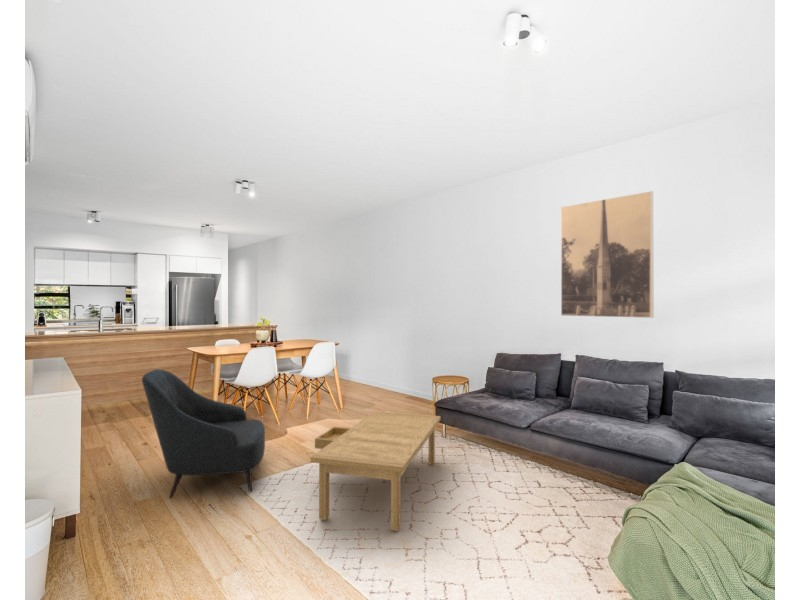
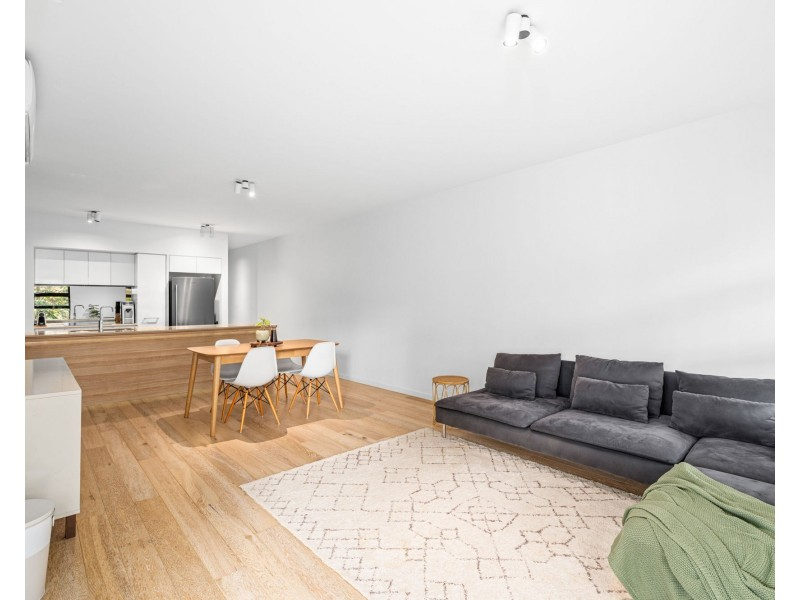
- coffee table (385, 460)
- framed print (603, 258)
- armchair (207, 424)
